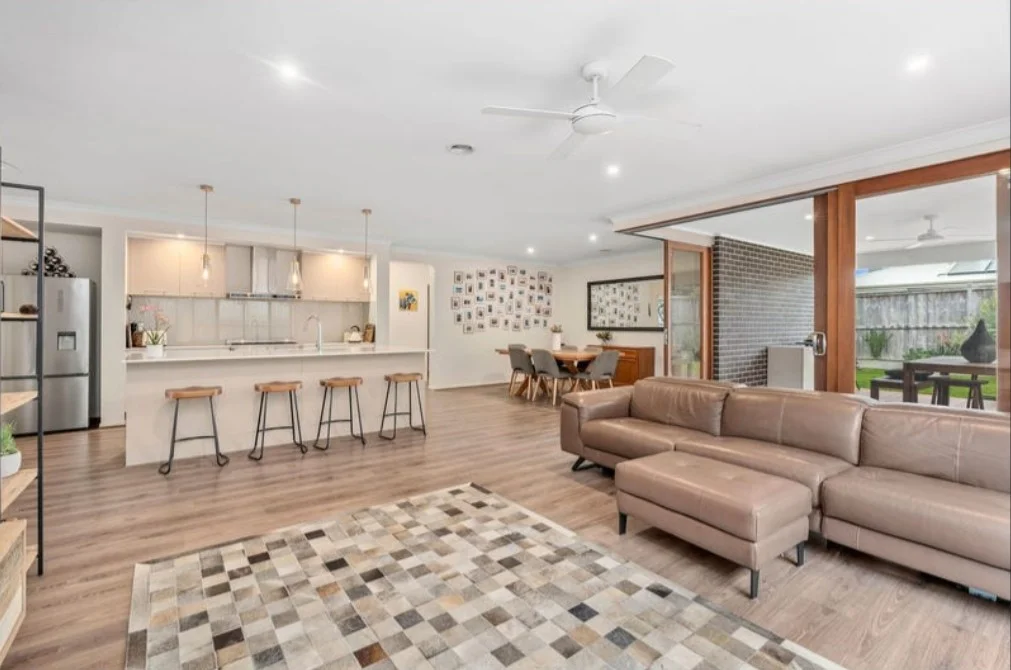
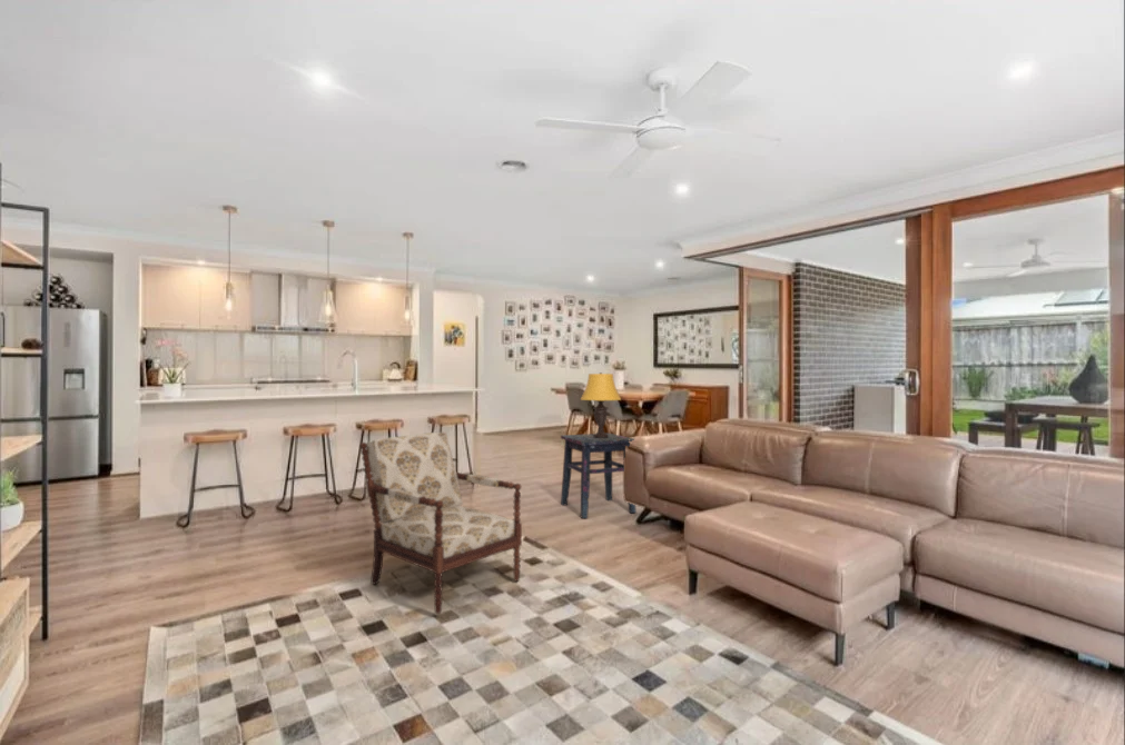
+ armchair (440, 508)
+ side table (596, 473)
+ table lamp (600, 405)
